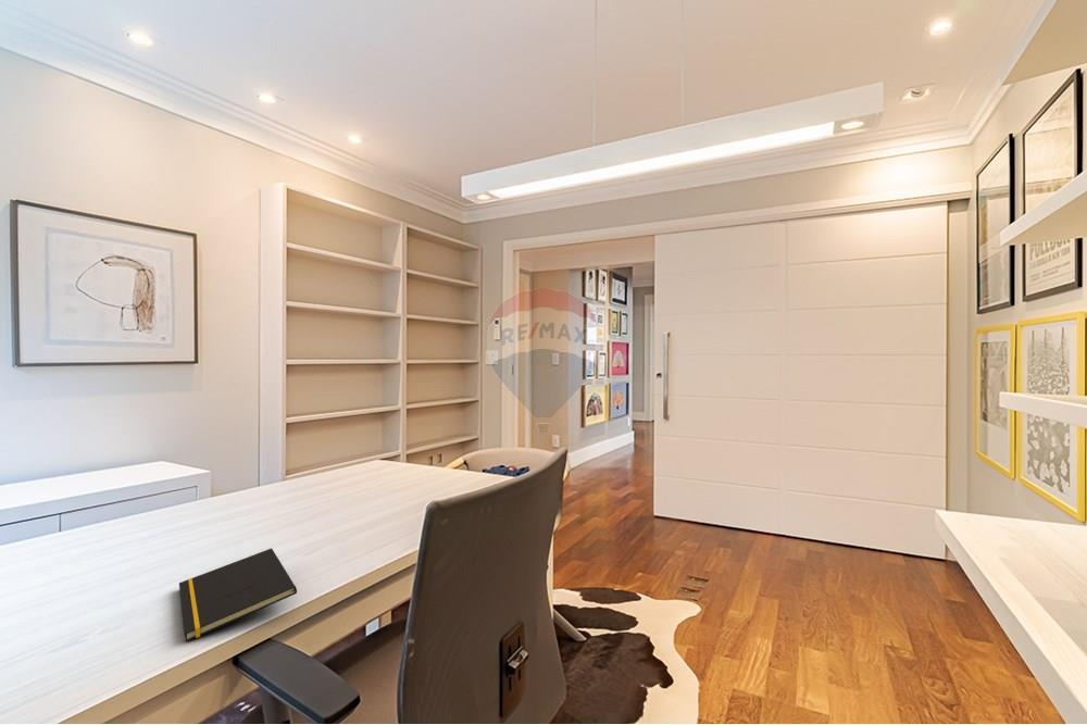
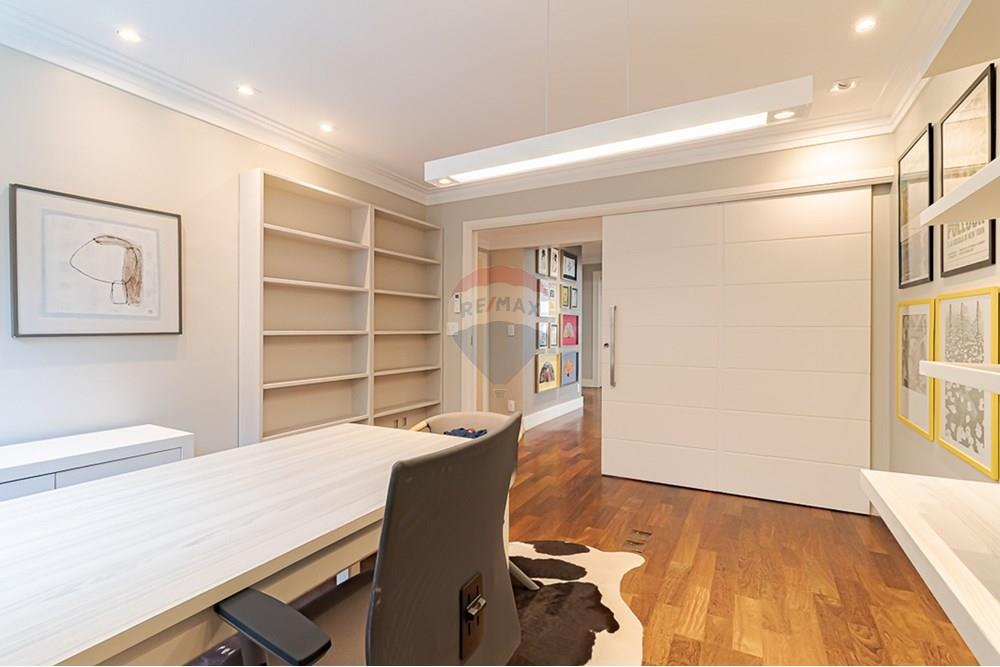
- notepad (235, 587)
